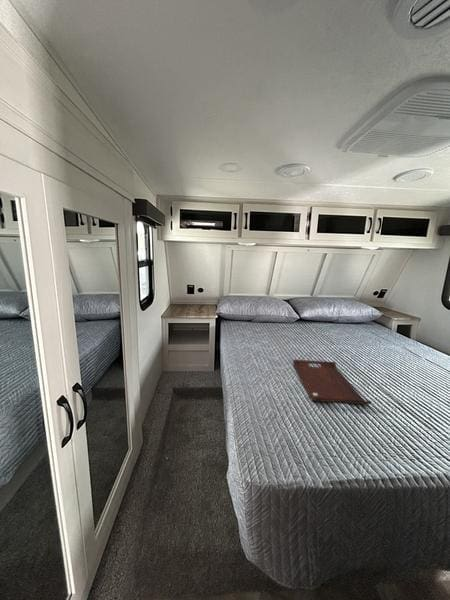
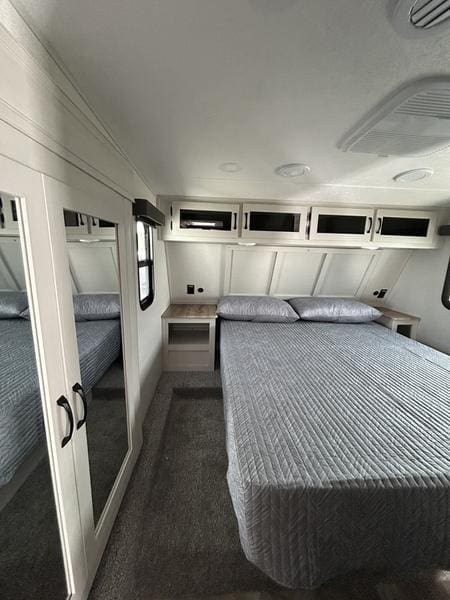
- serving tray (325, 380)
